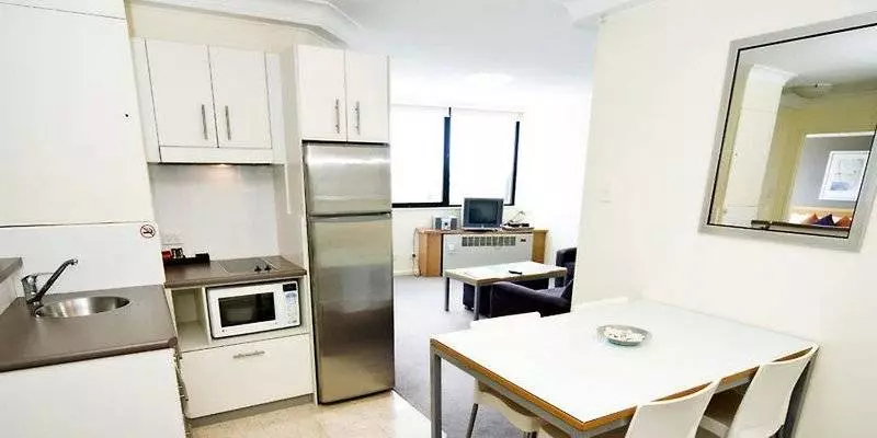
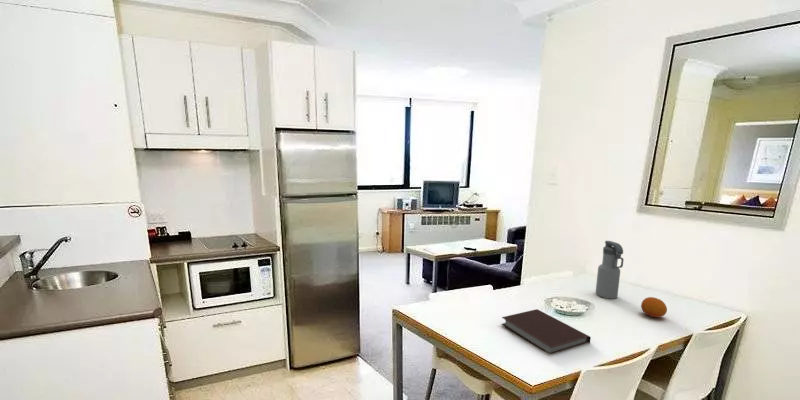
+ notebook (543, 329)
+ fruit (653, 307)
+ water bottle (609, 269)
